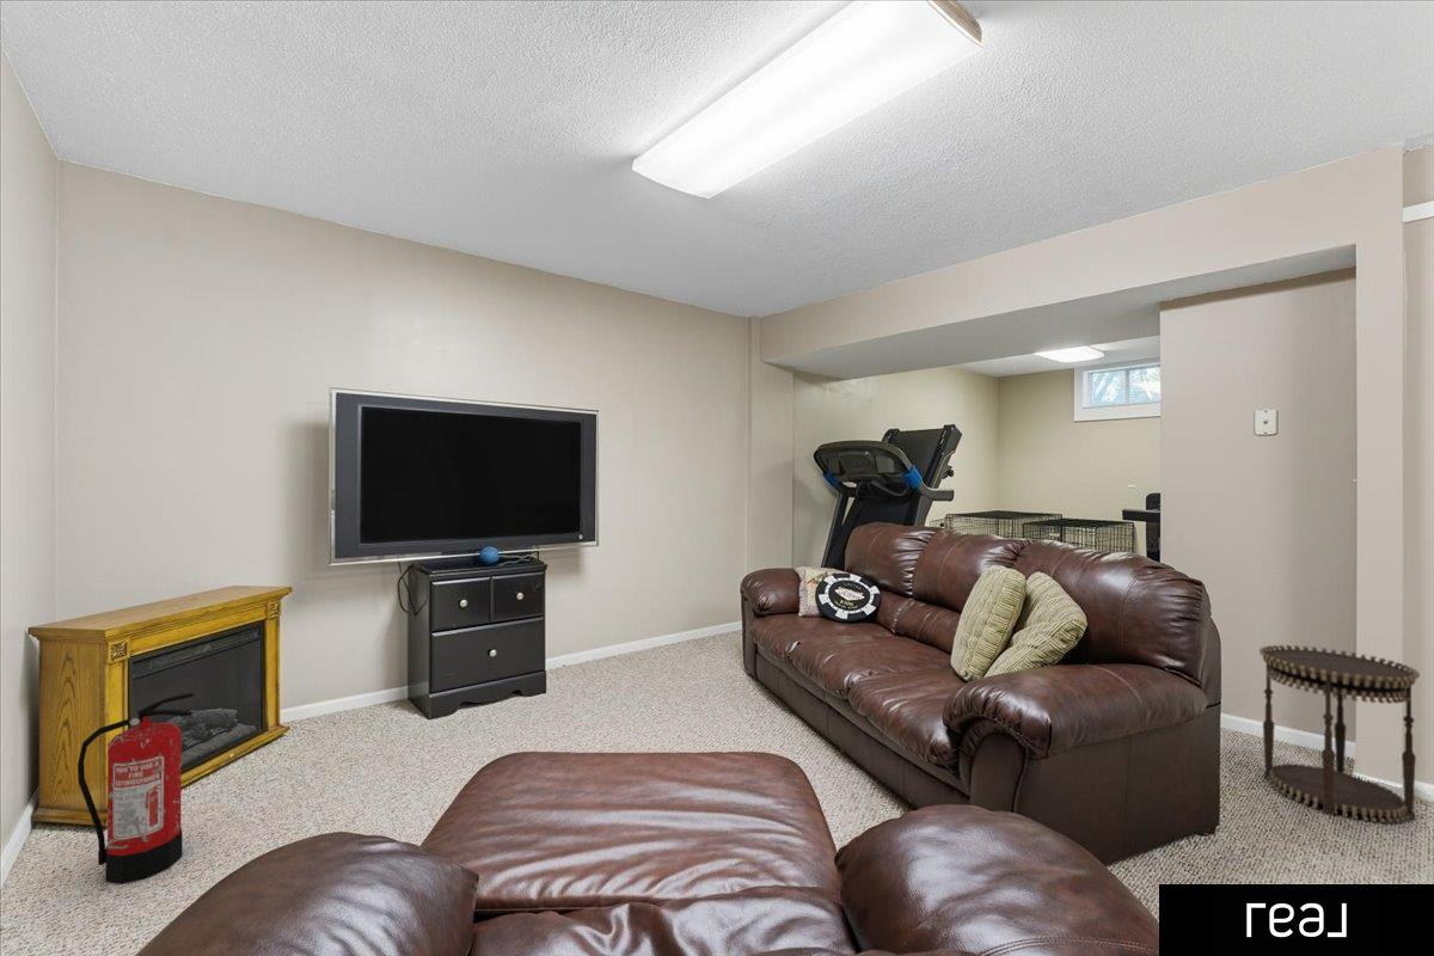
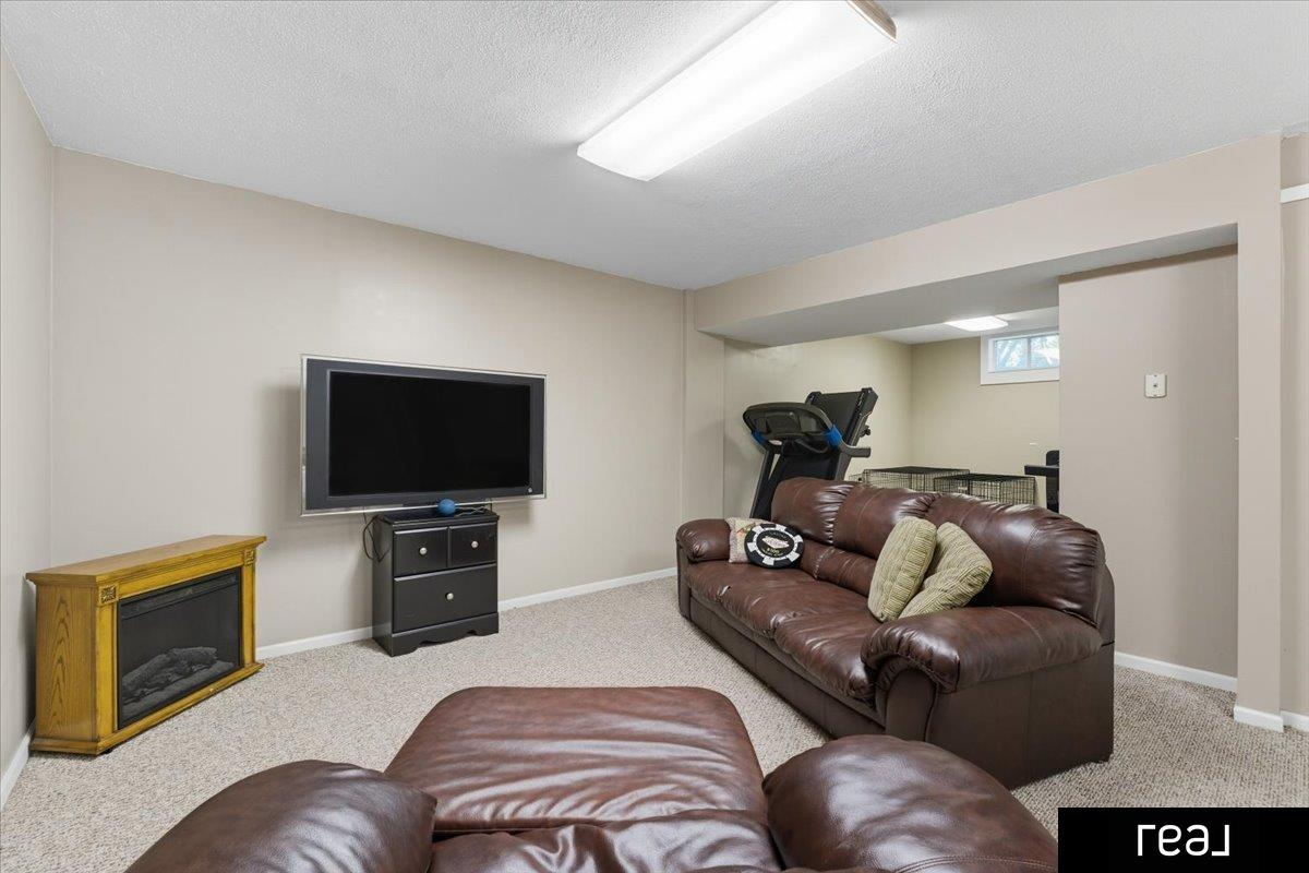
- side table (1335, 728)
- fire extinguisher (136, 783)
